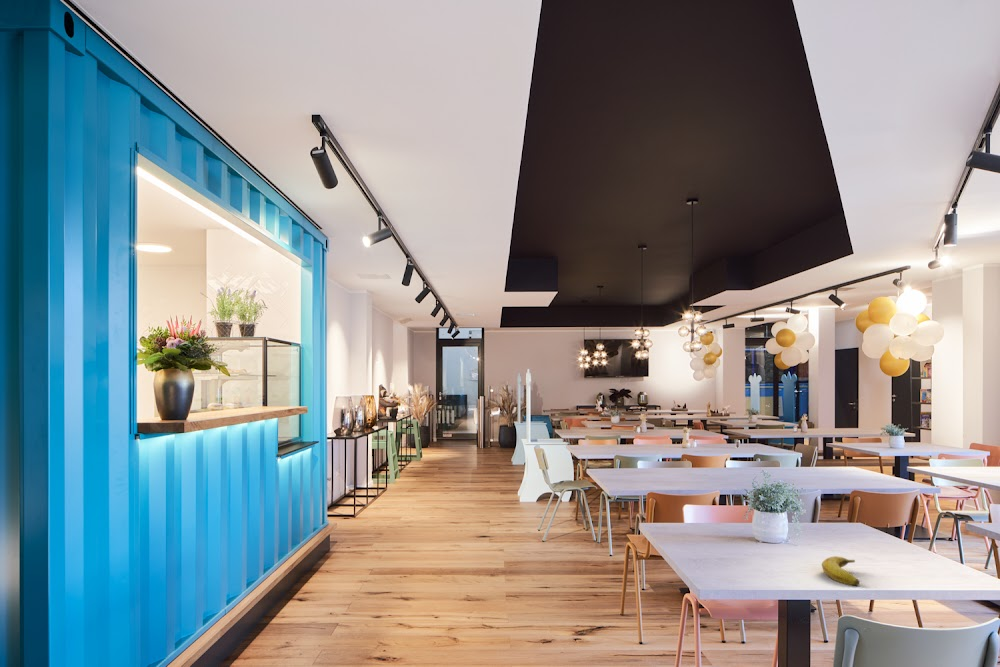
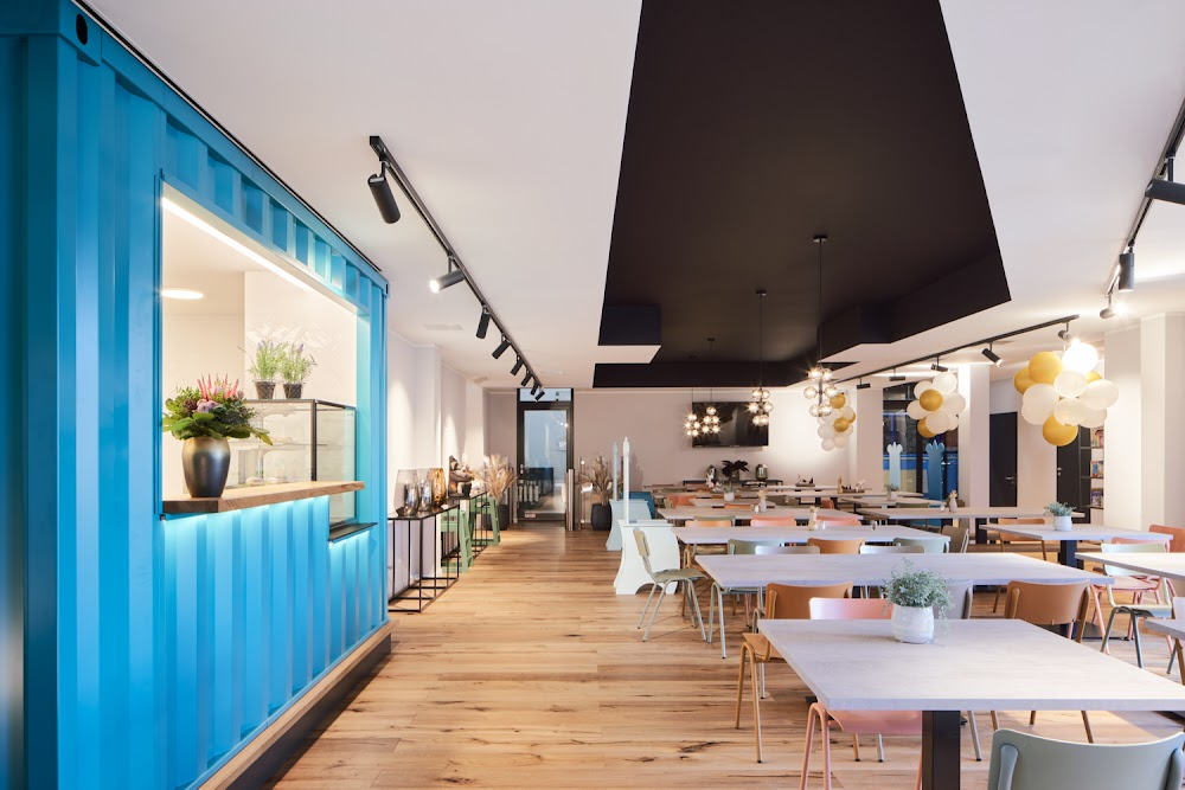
- banana (844, 570)
